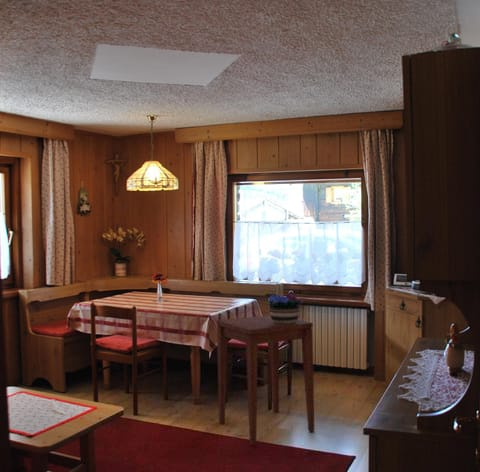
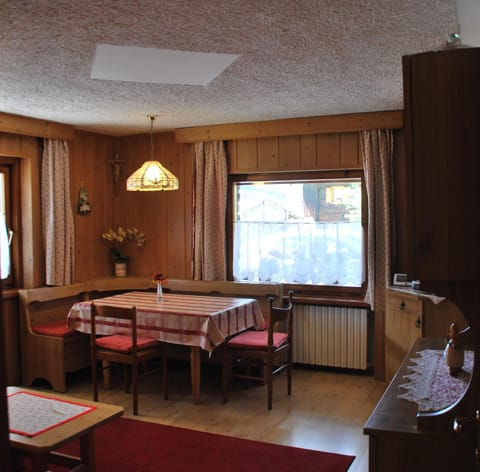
- side table (271, 374)
- potted flower (284, 307)
